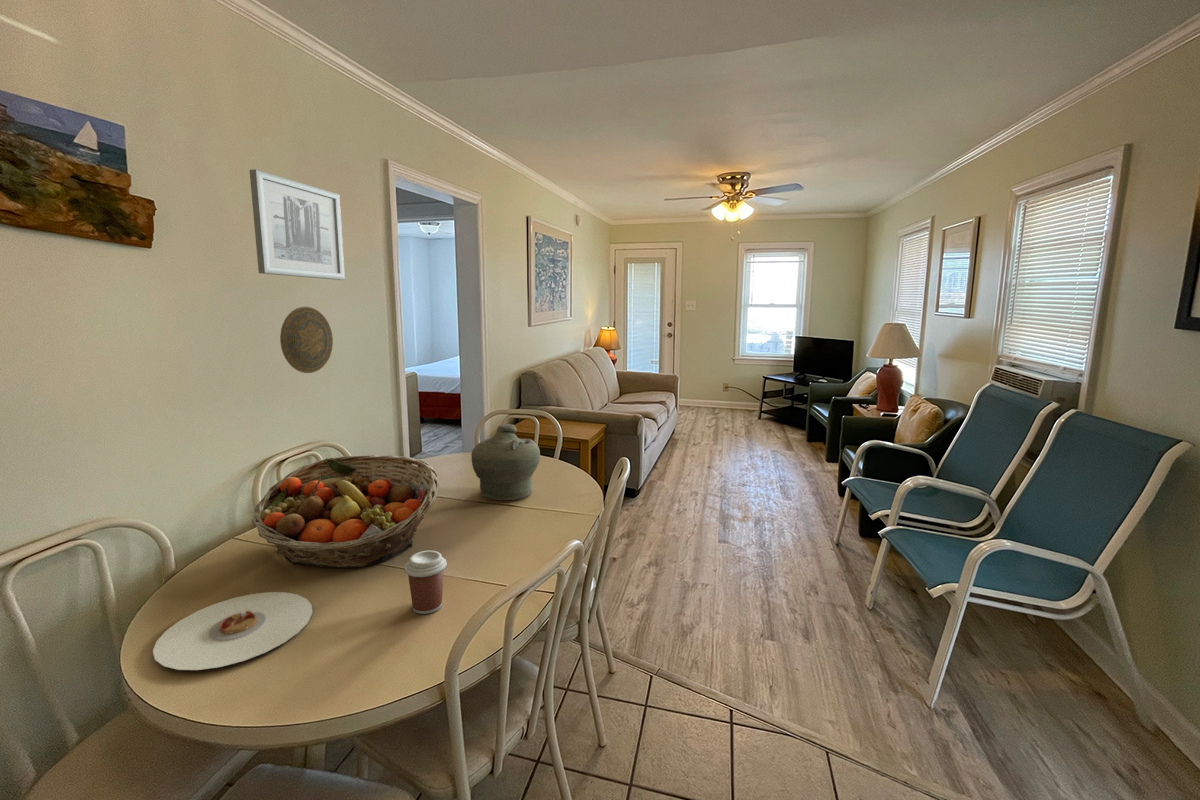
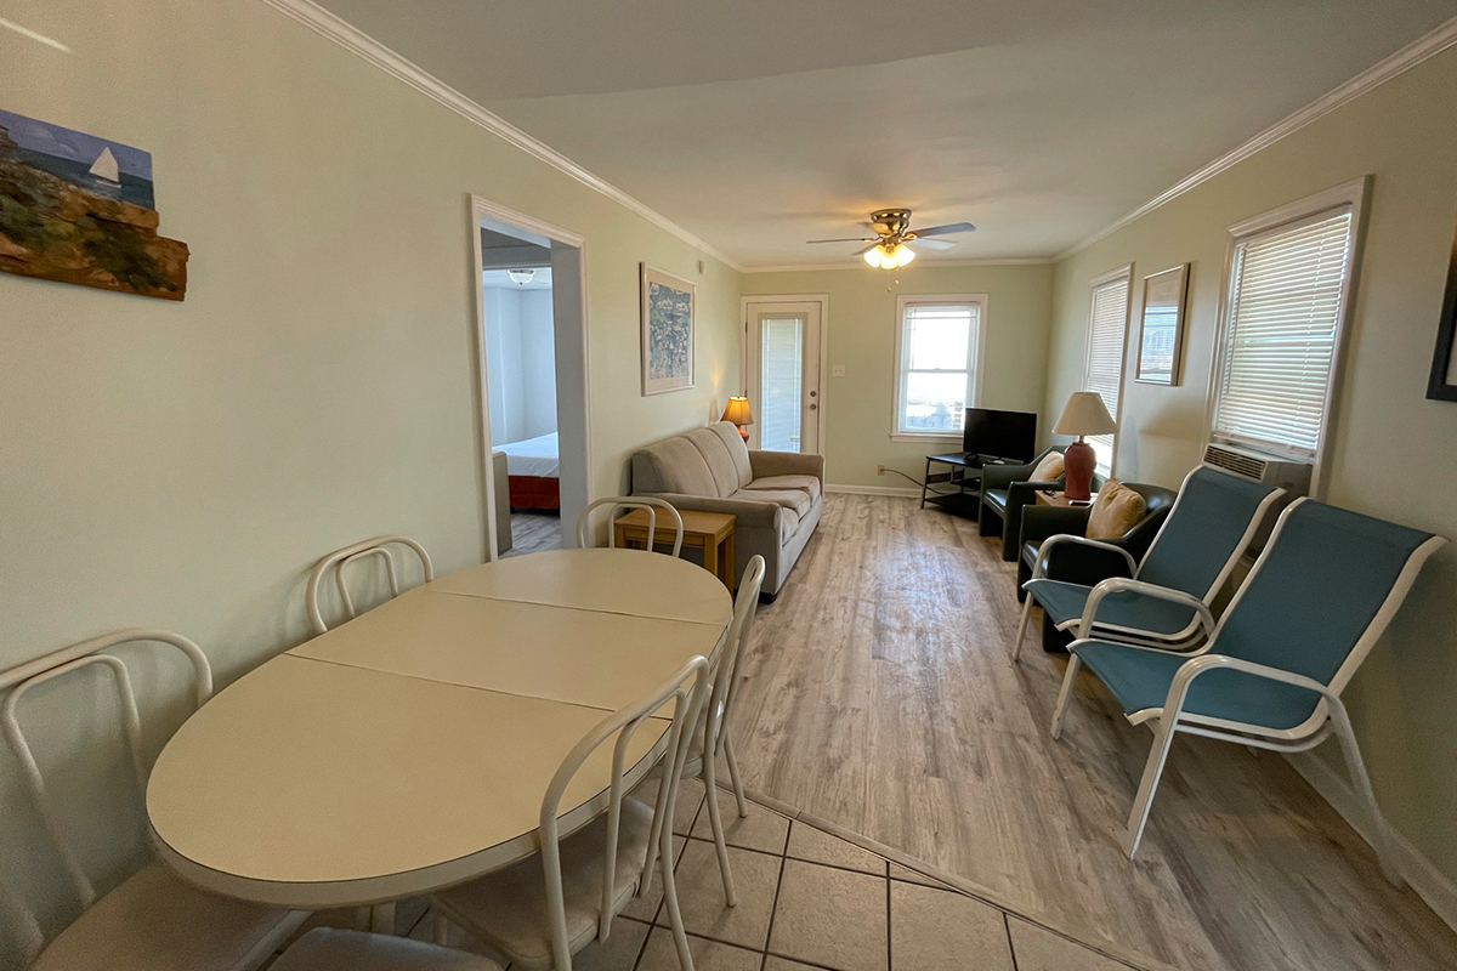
- decorative plate (310, 340)
- coffee cup (426, 581)
- jar (506, 459)
- plate (237, 622)
- fruit basket (351, 507)
- wall art (302, 230)
